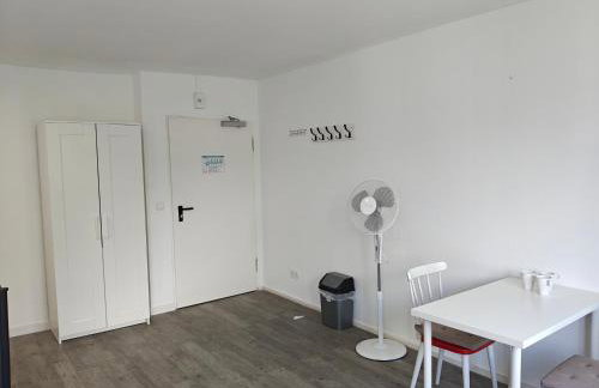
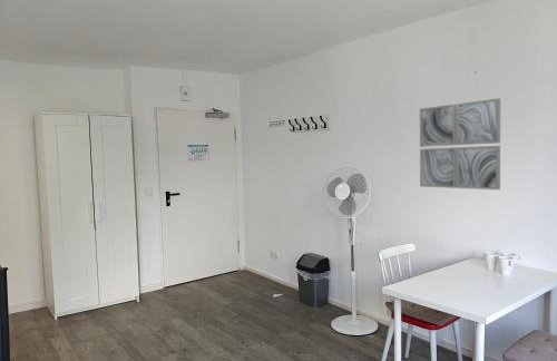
+ wall art (457, 147)
